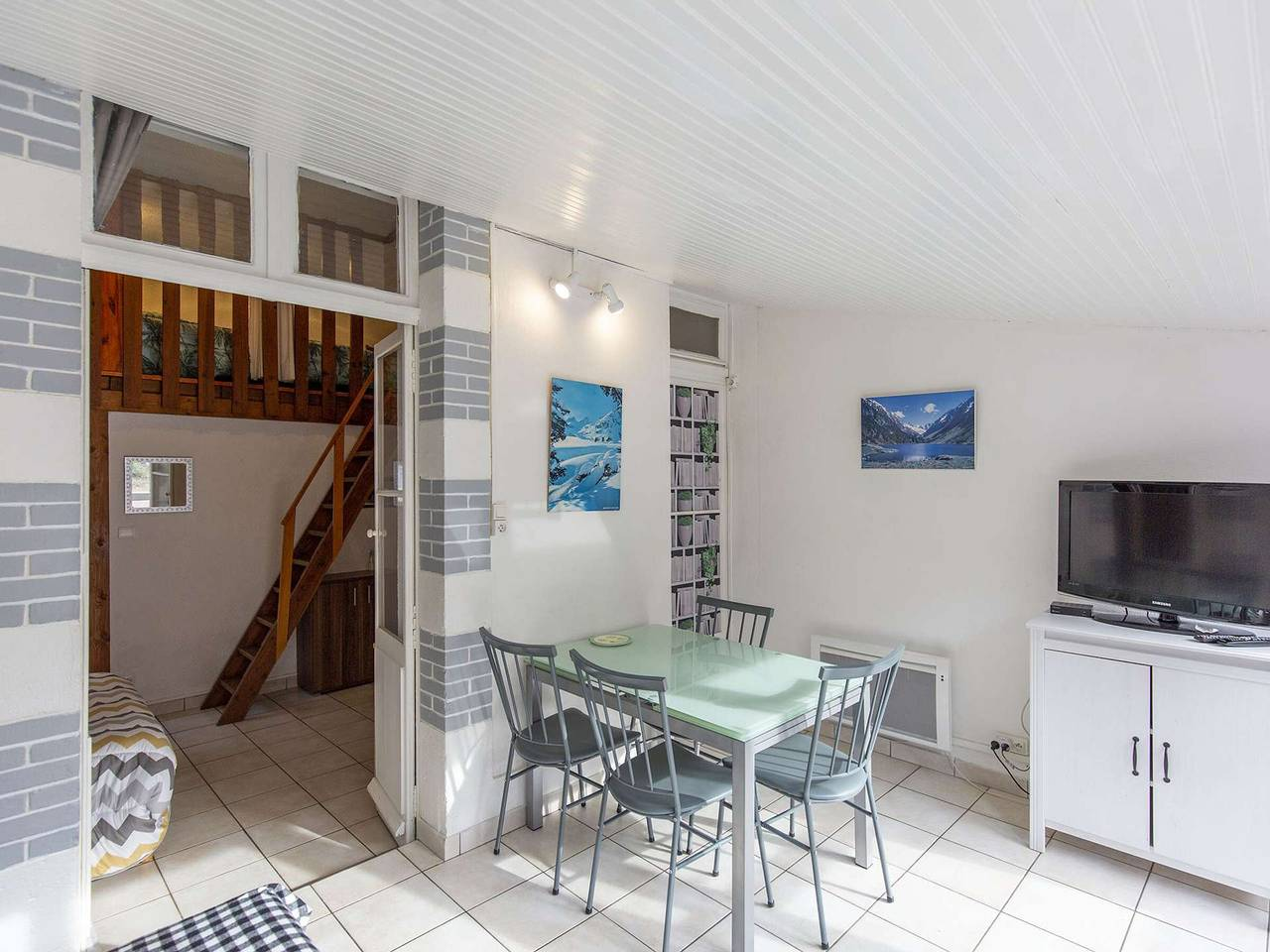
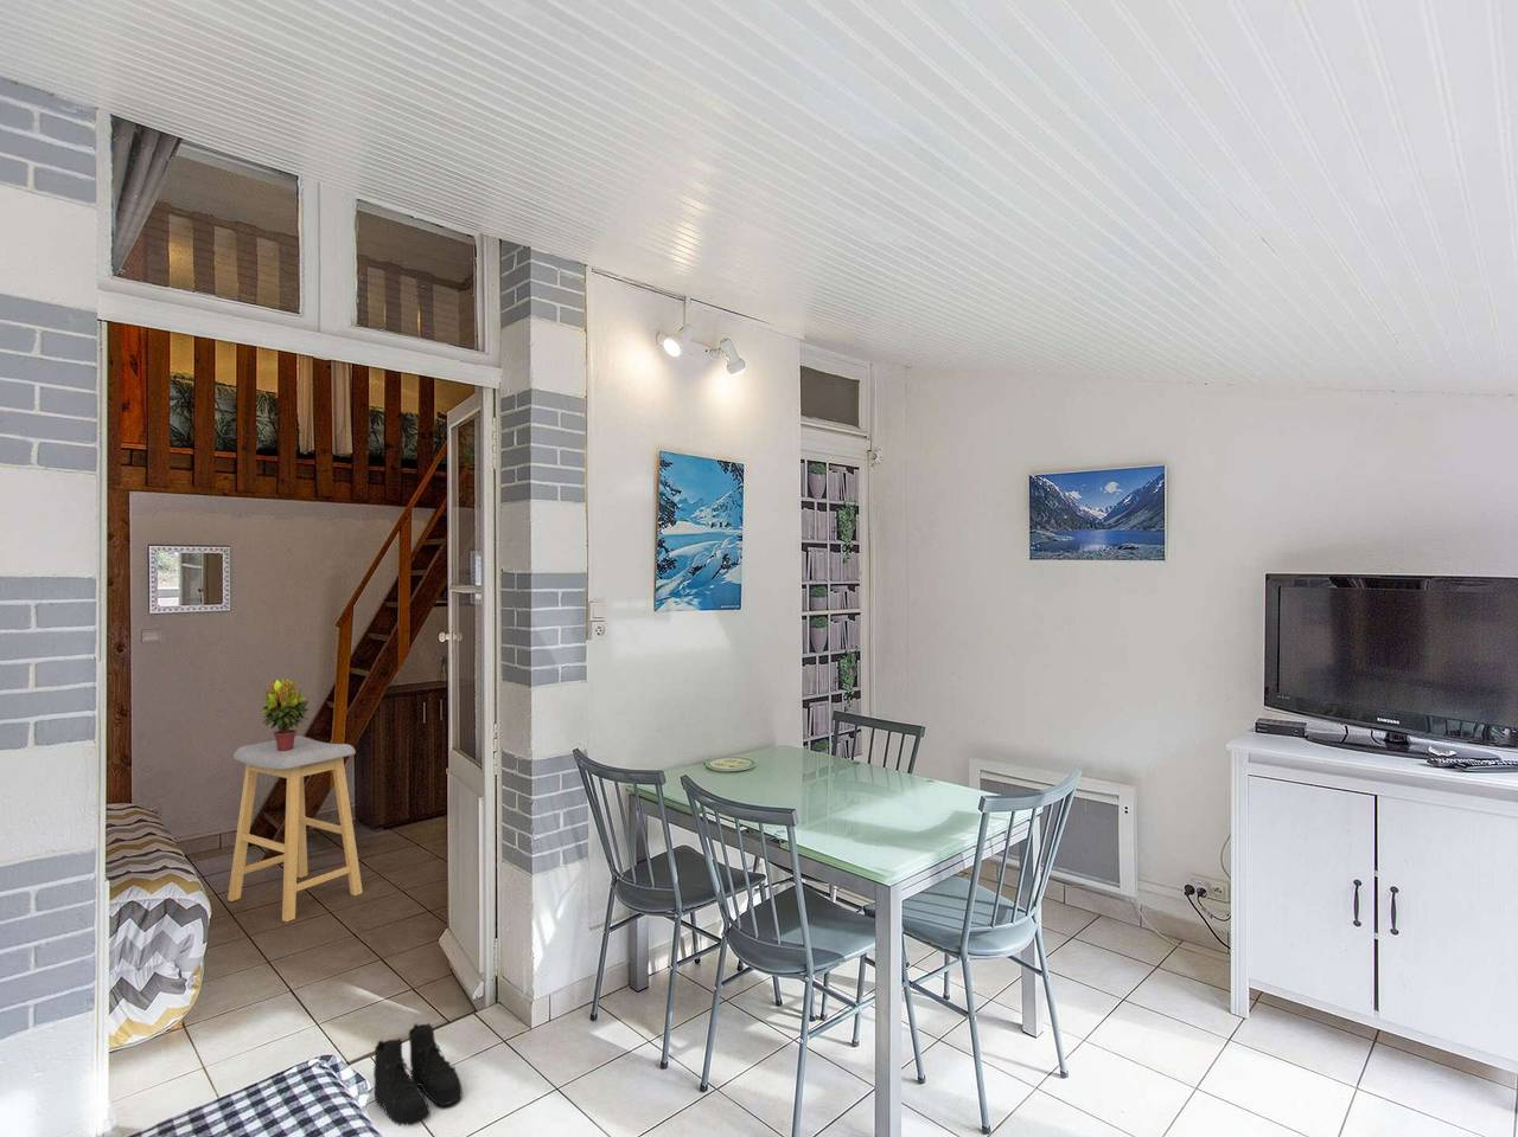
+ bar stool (295, 819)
+ boots (416, 1067)
+ potted plant (283, 711)
